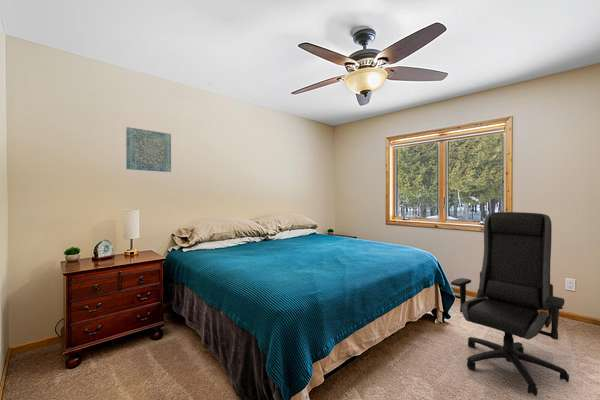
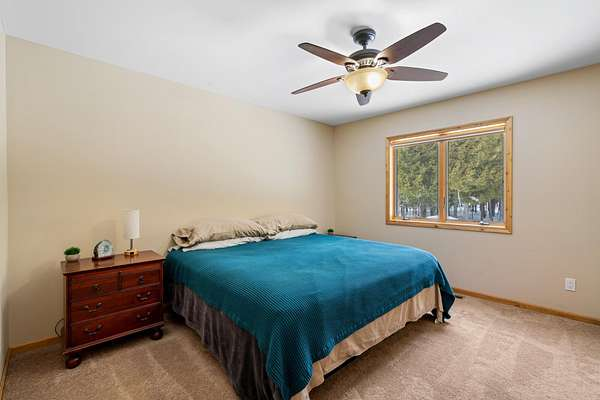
- office chair (508, 290)
- wall art (149, 150)
